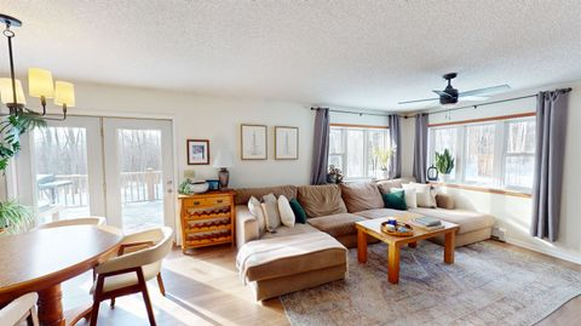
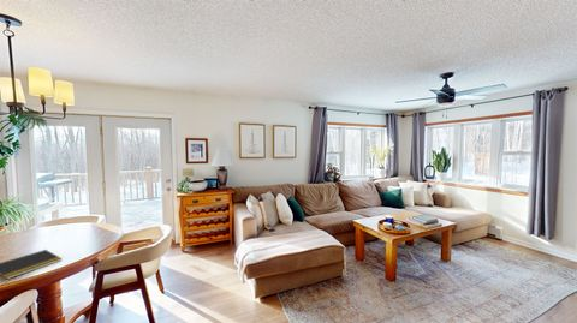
+ notepad (28, 263)
